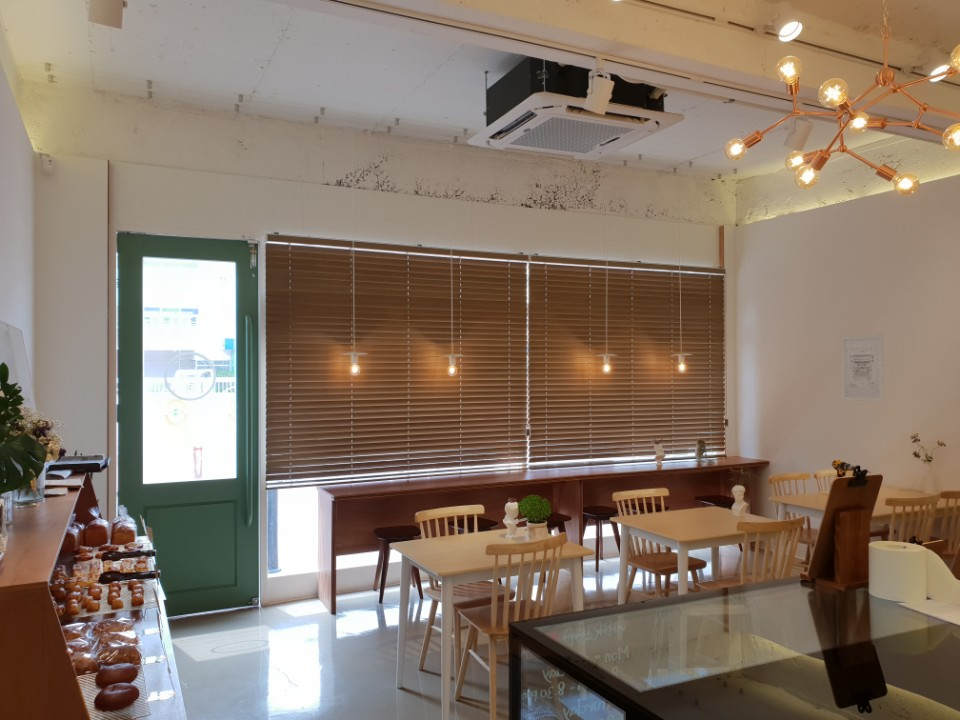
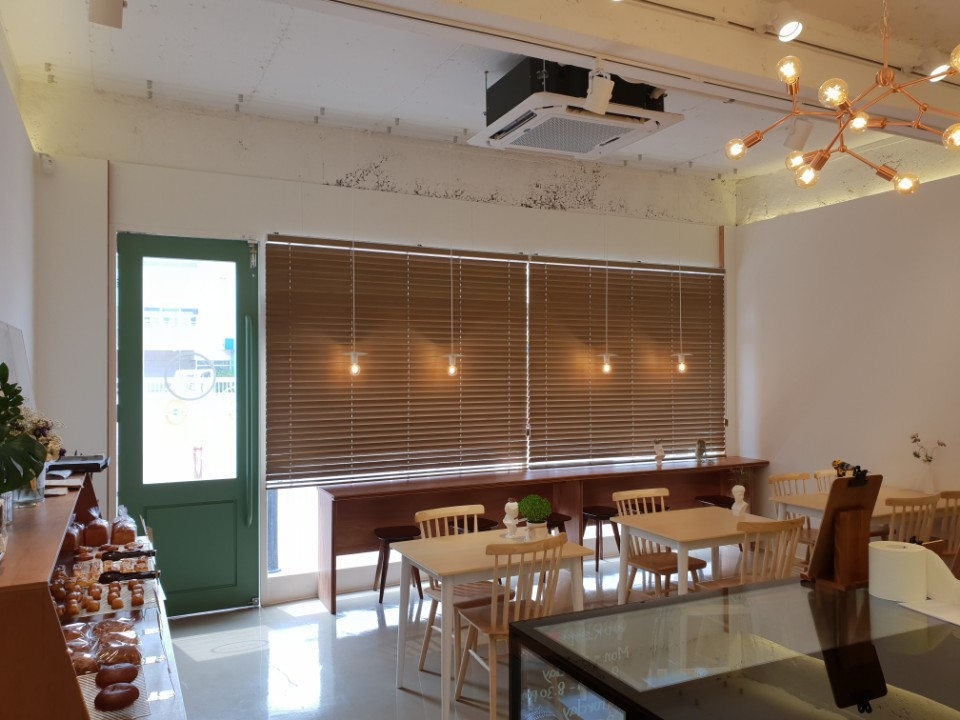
- wall art (861, 368)
